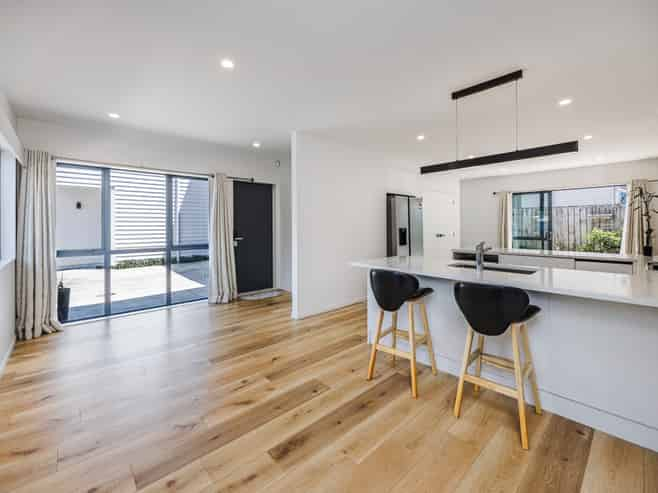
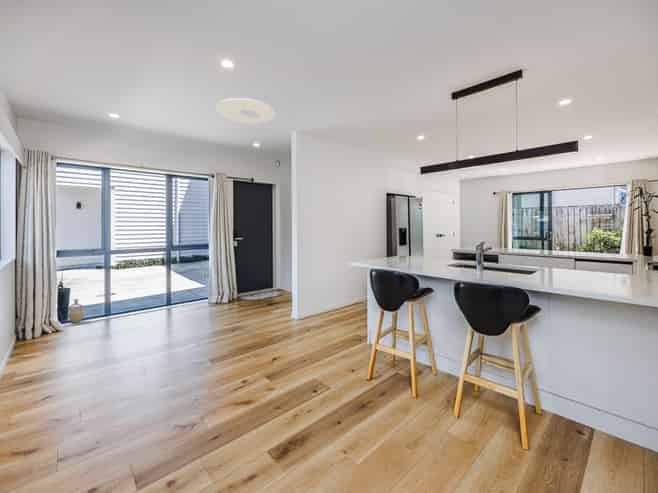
+ ceiling light (246, 109)
+ vase (76, 310)
